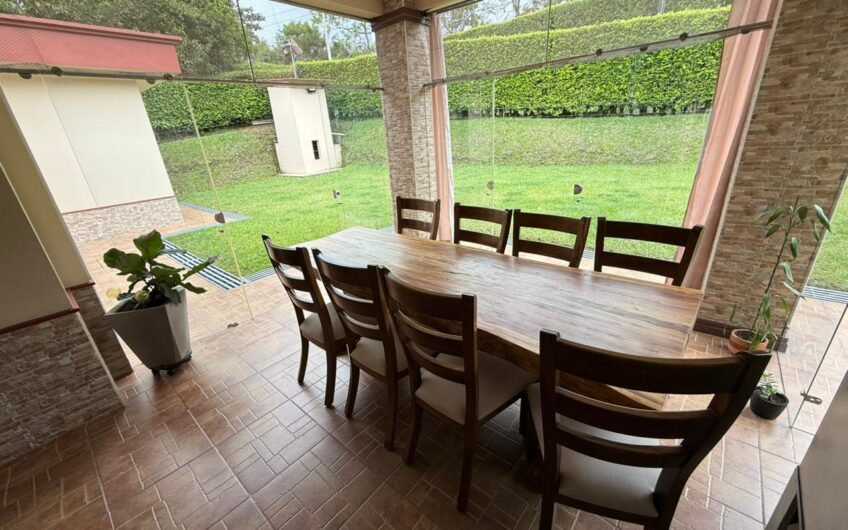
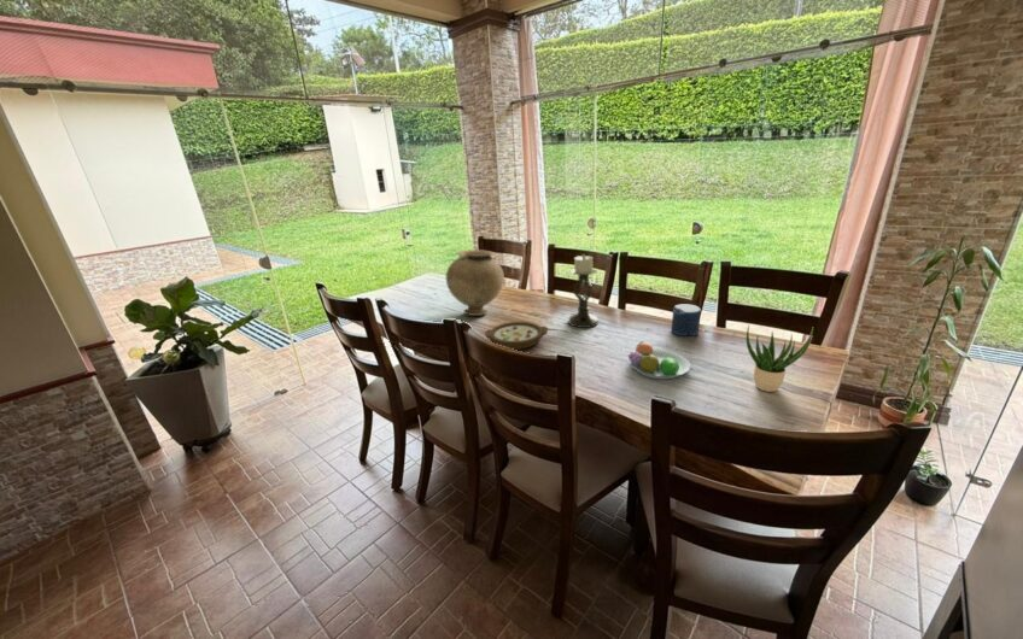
+ vase (475, 282)
+ bowl (516, 335)
+ potted plant (773, 356)
+ fruit bowl (659, 358)
+ candle holder (583, 289)
+ candle (685, 320)
